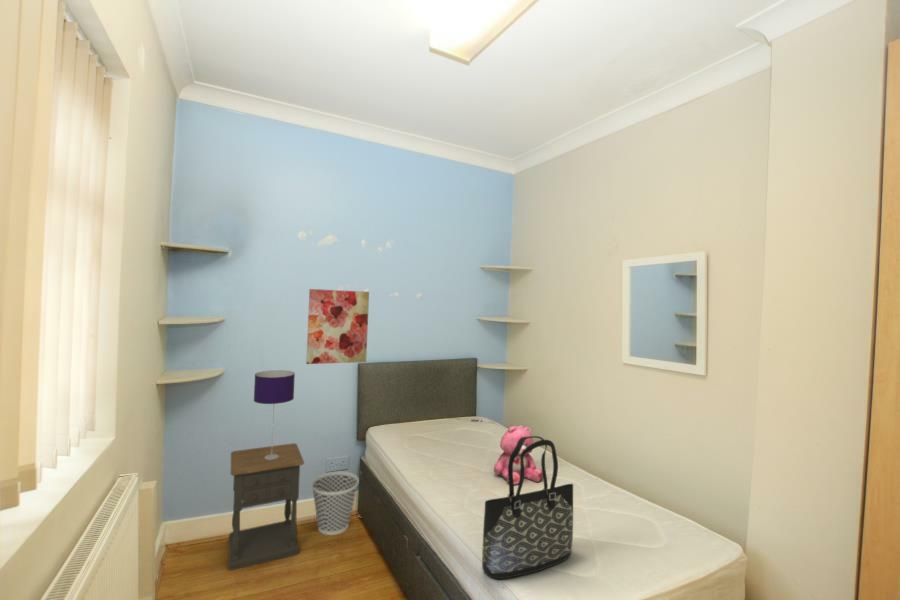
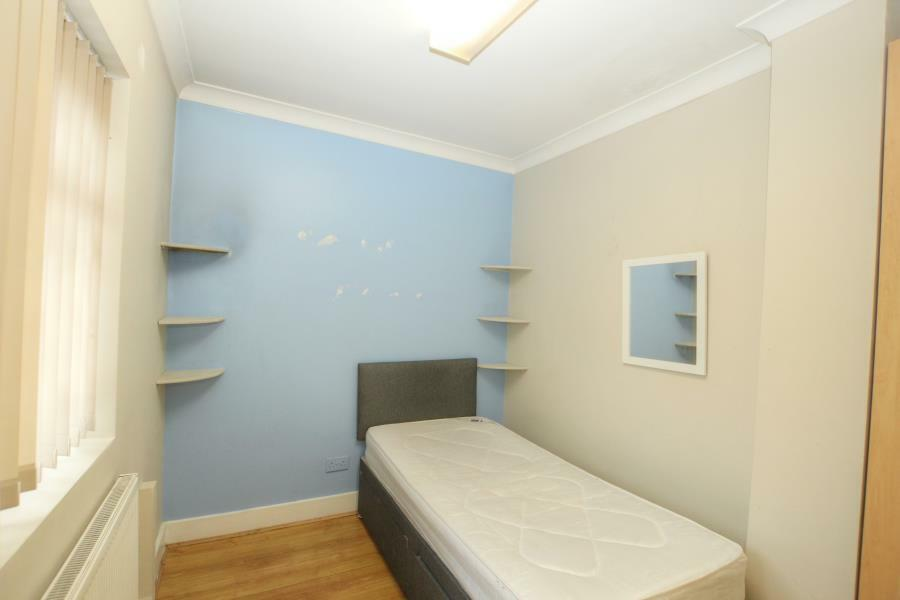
- tote bag (532, 500)
- wastebasket (334, 503)
- nightstand (265, 502)
- table lamp (273, 415)
- wall art (338, 326)
- teddy bear (519, 452)
